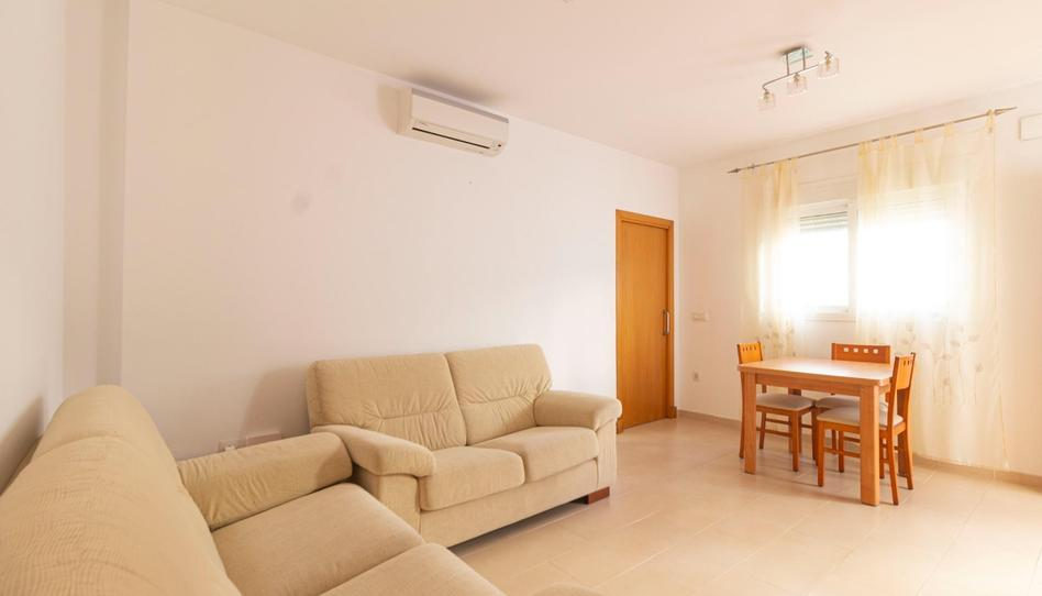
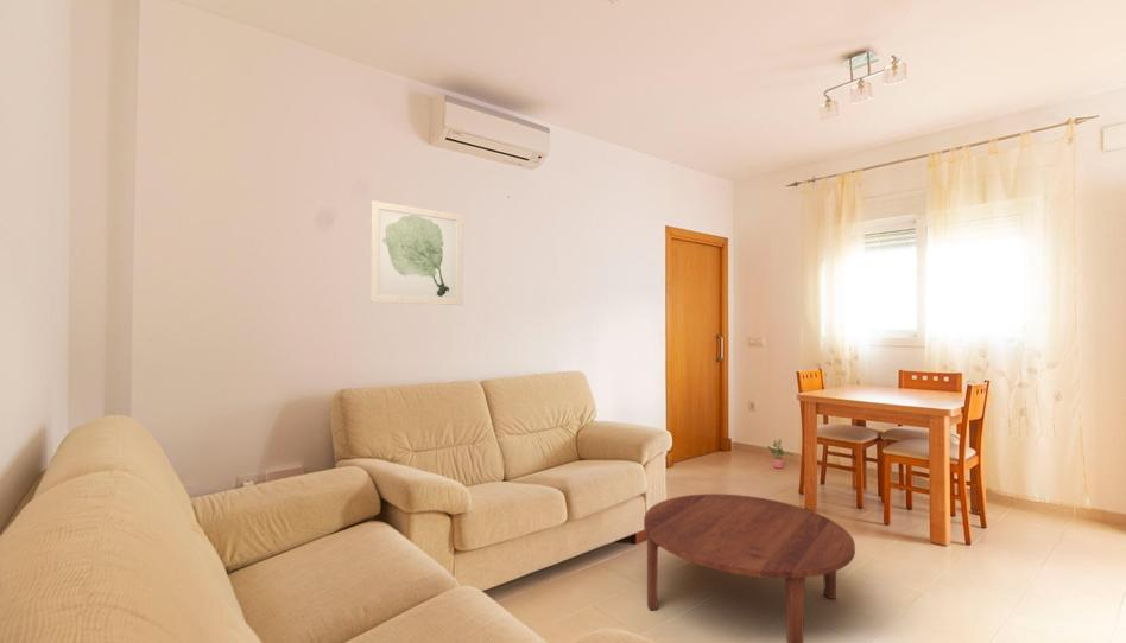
+ wall art (419, 255)
+ coffee table (742, 564)
+ potted plant (779, 454)
